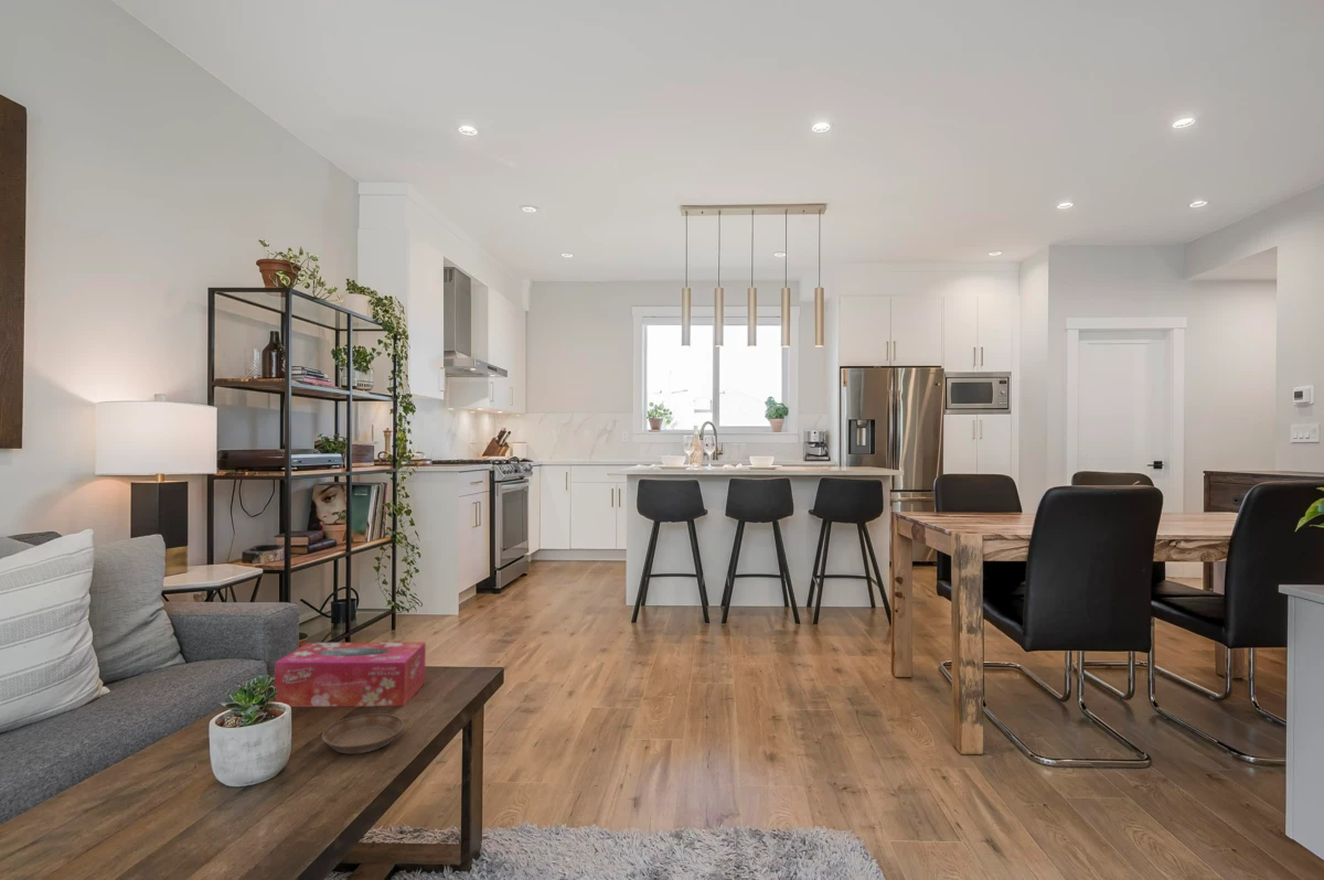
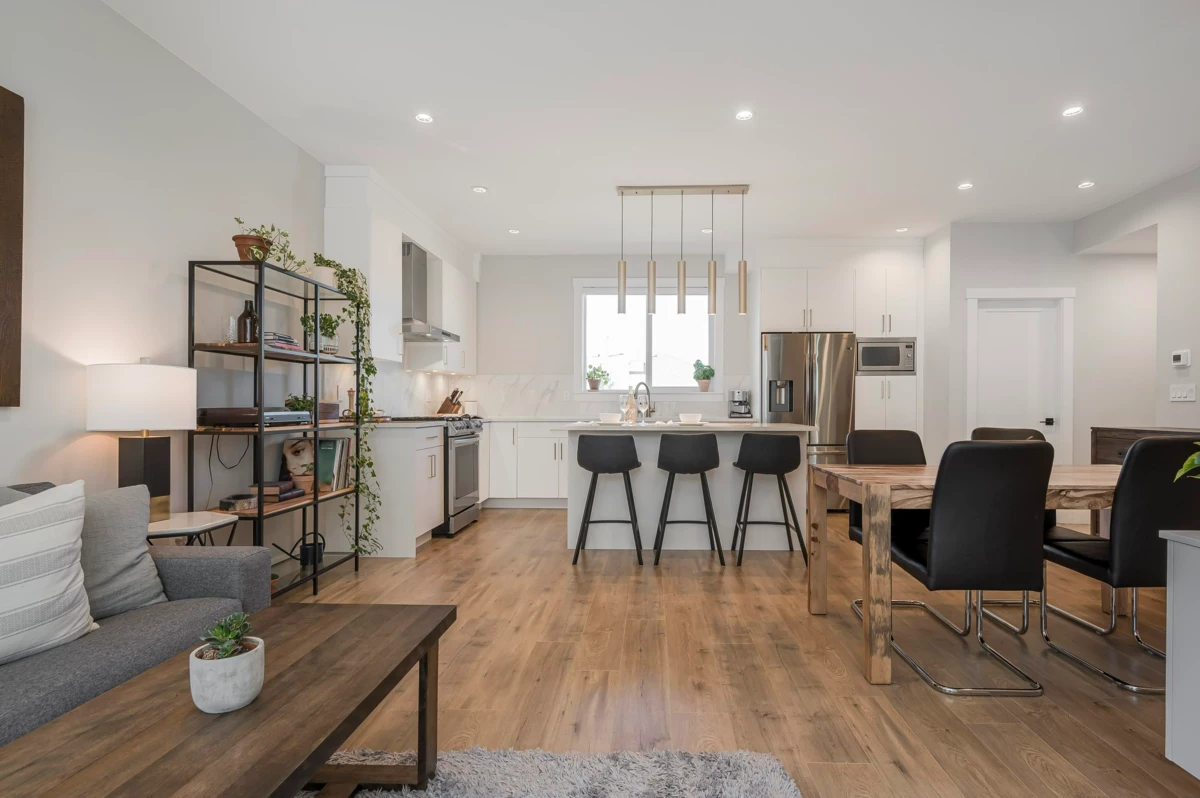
- saucer (363, 734)
- tissue box (353, 673)
